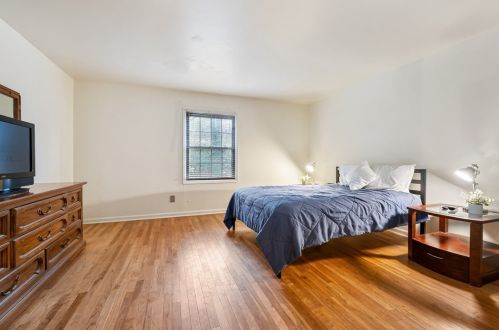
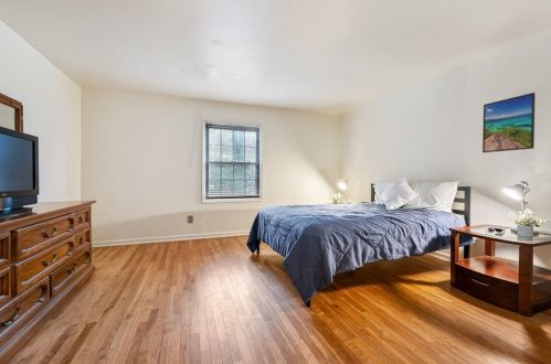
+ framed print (507, 125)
